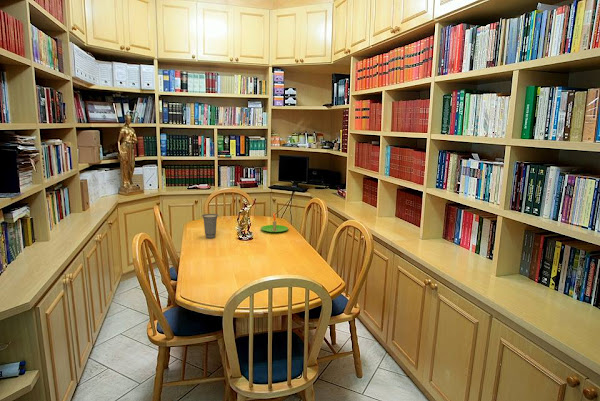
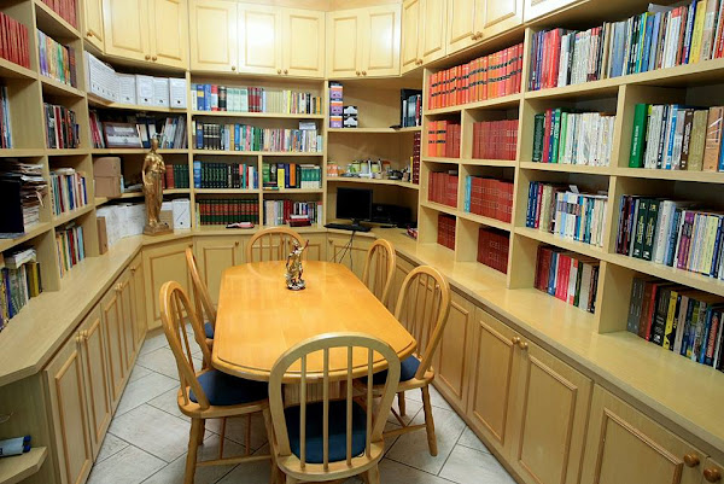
- candle (274, 221)
- cup (210, 226)
